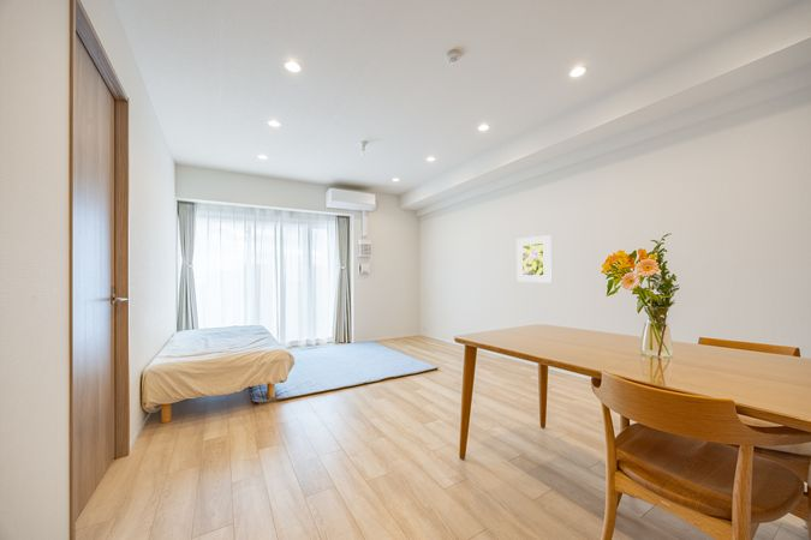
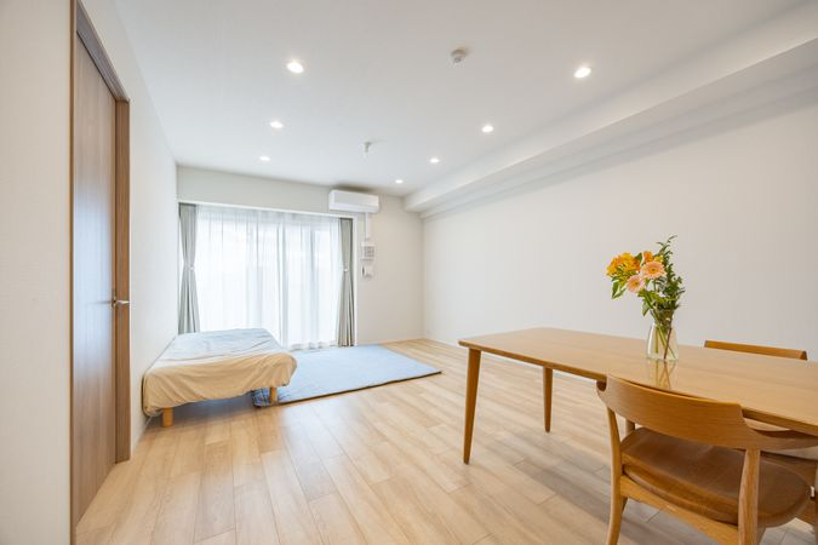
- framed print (532, 259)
